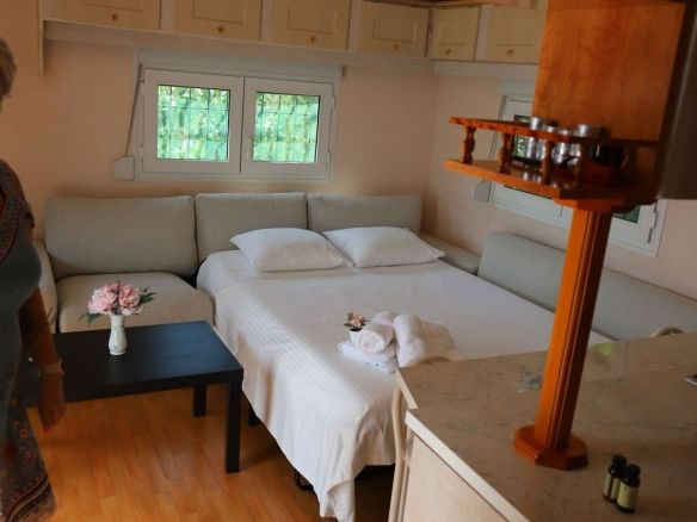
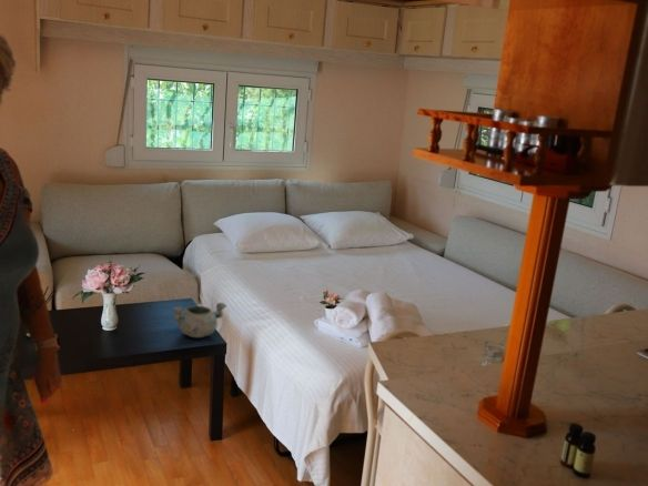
+ decorative bowl (199, 318)
